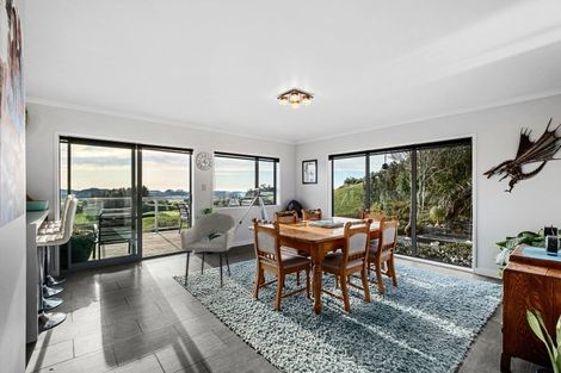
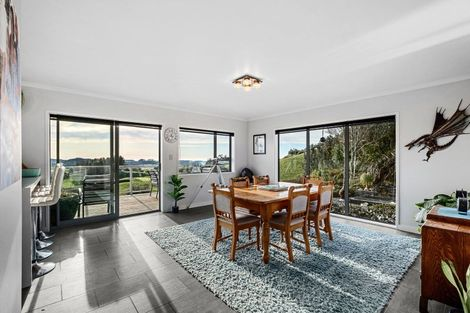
- armchair (211, 247)
